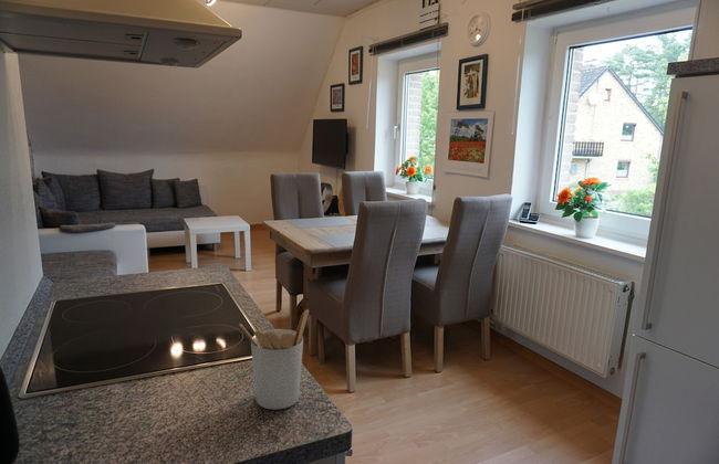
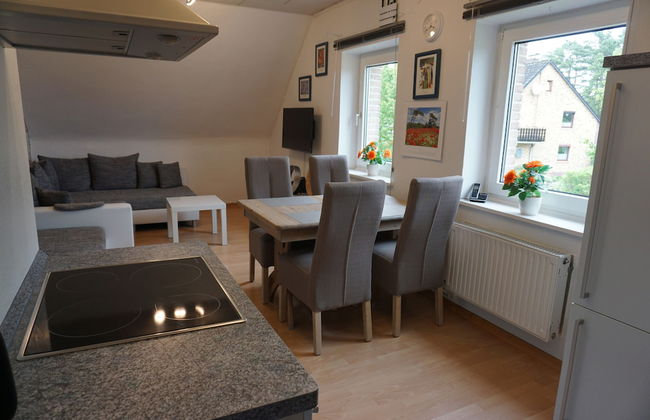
- utensil holder (277, 360)
